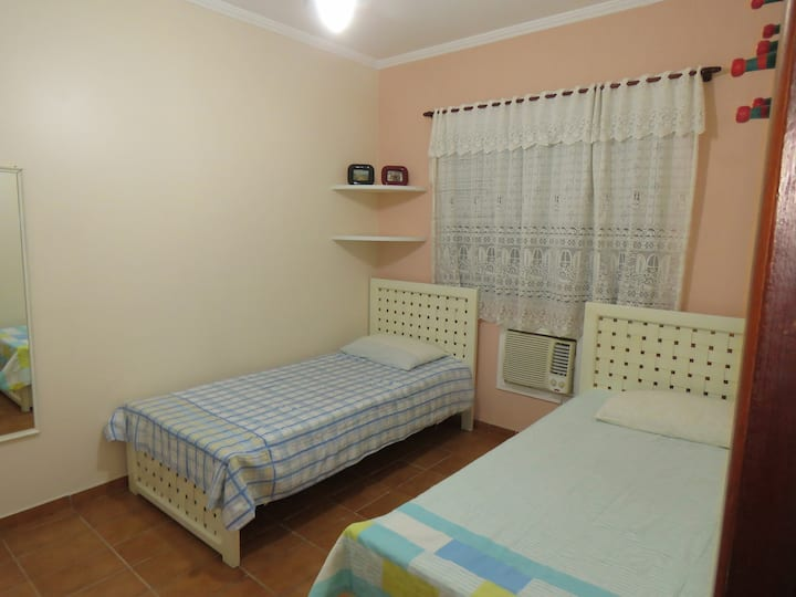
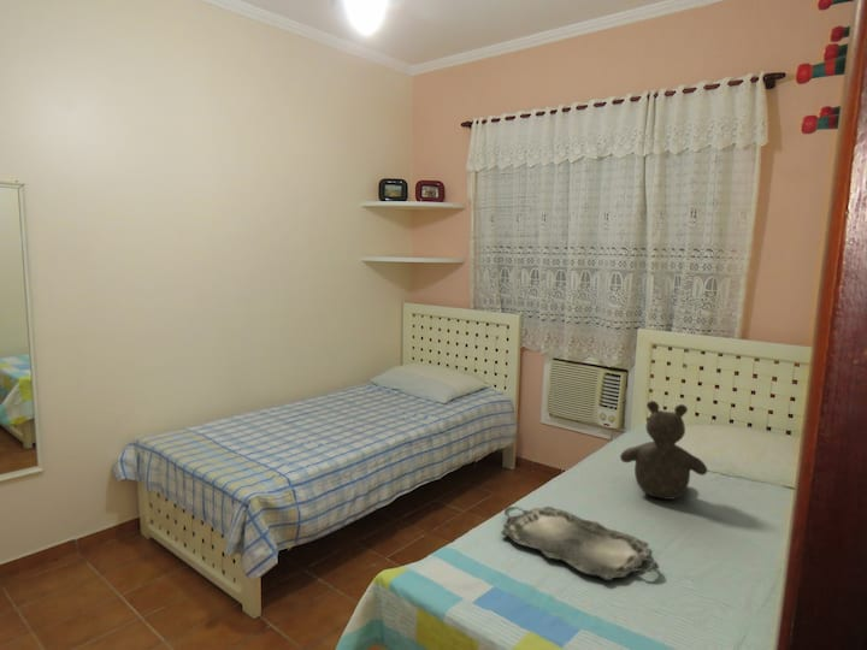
+ teddy bear (663, 445)
+ serving tray (573, 538)
